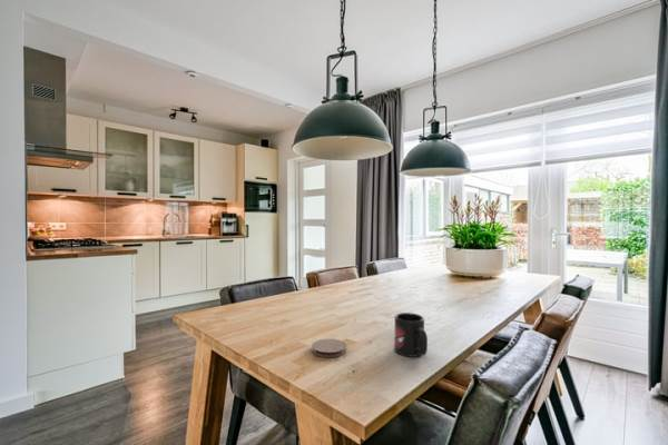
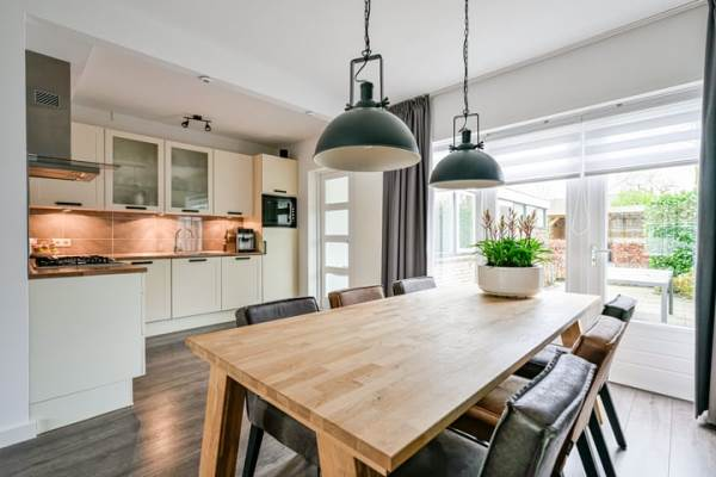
- mug (412, 336)
- coaster (328, 347)
